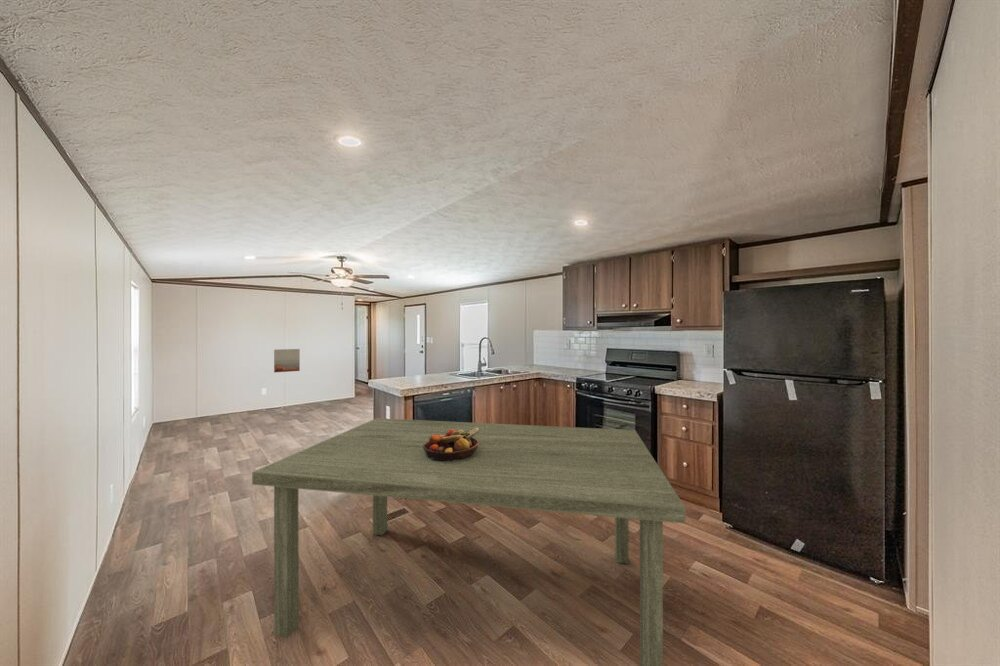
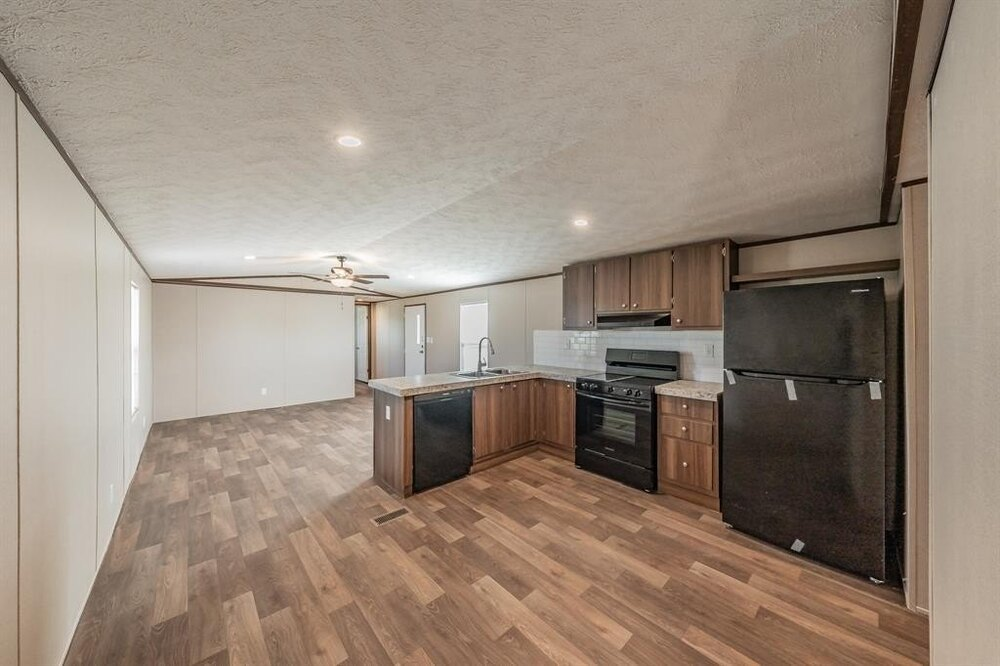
- wall art (287, 360)
- dining table (477, 504)
- fruit bowl (451, 440)
